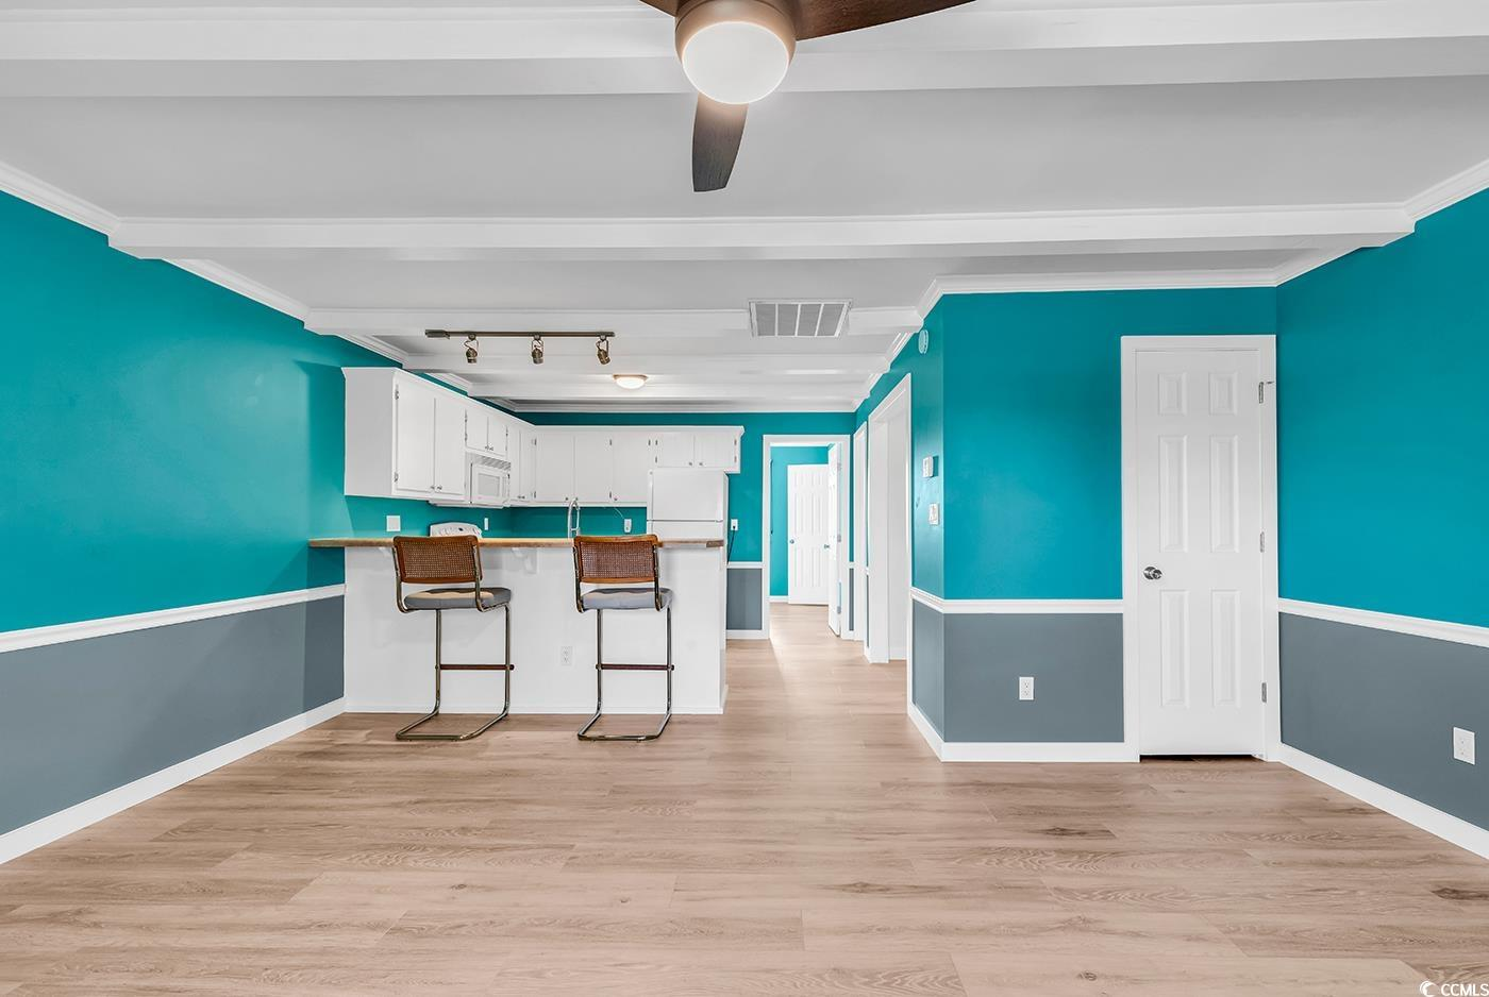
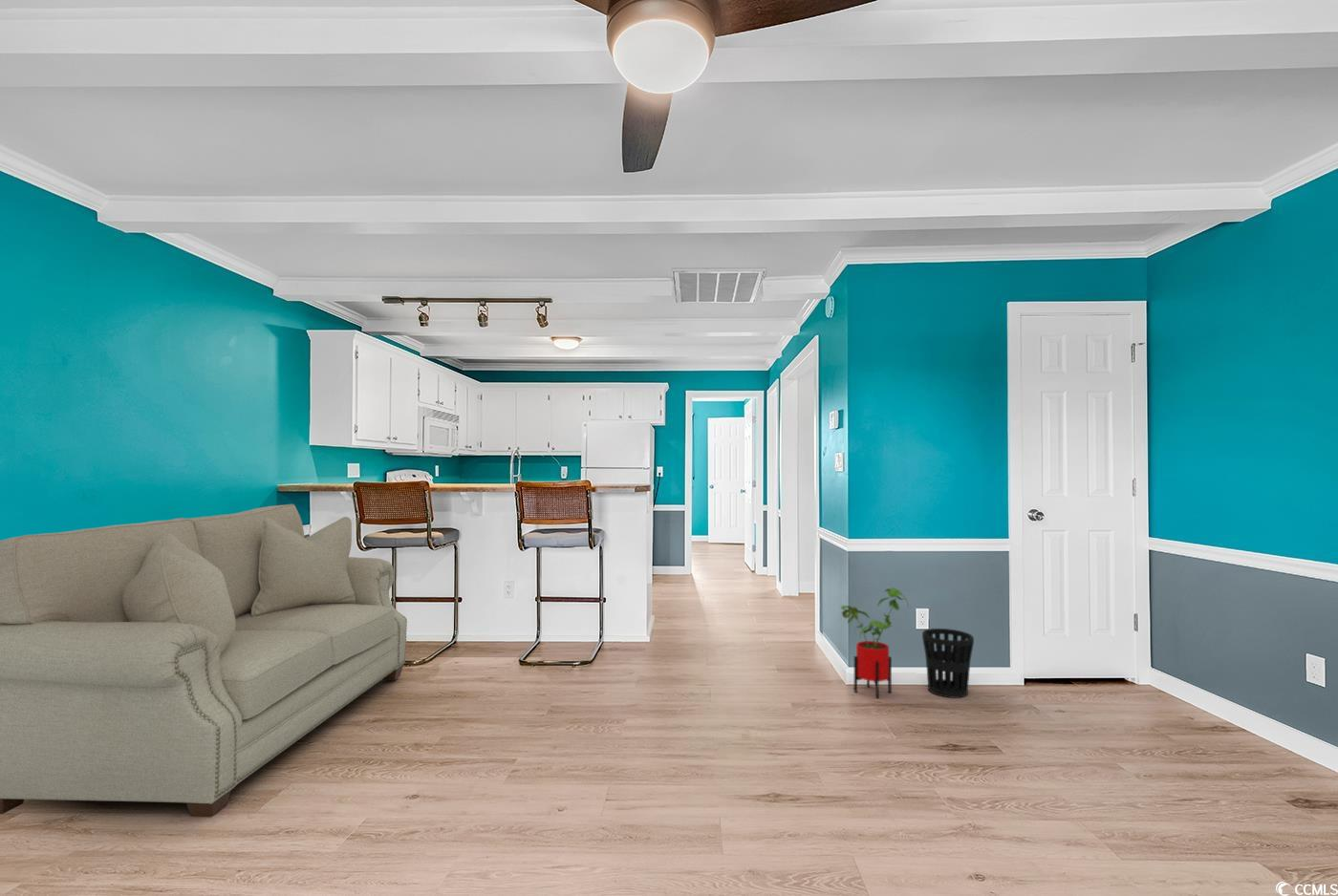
+ wastebasket (947, 662)
+ sofa (234, 622)
+ house plant (876, 639)
